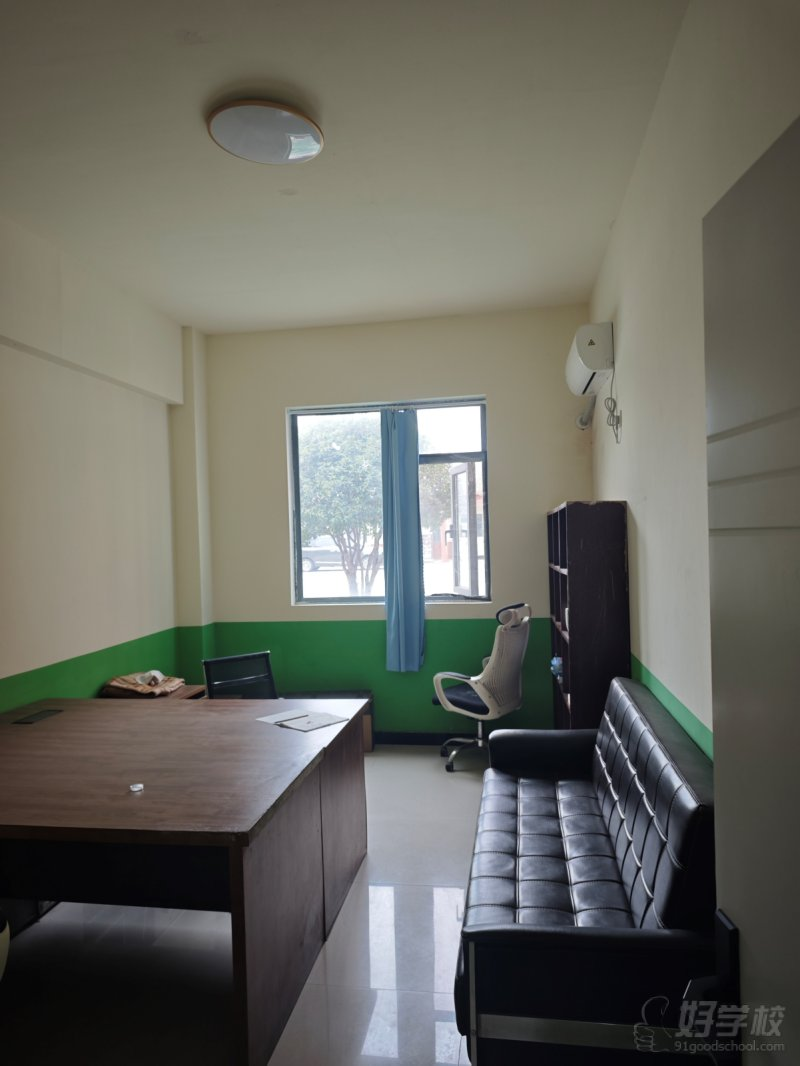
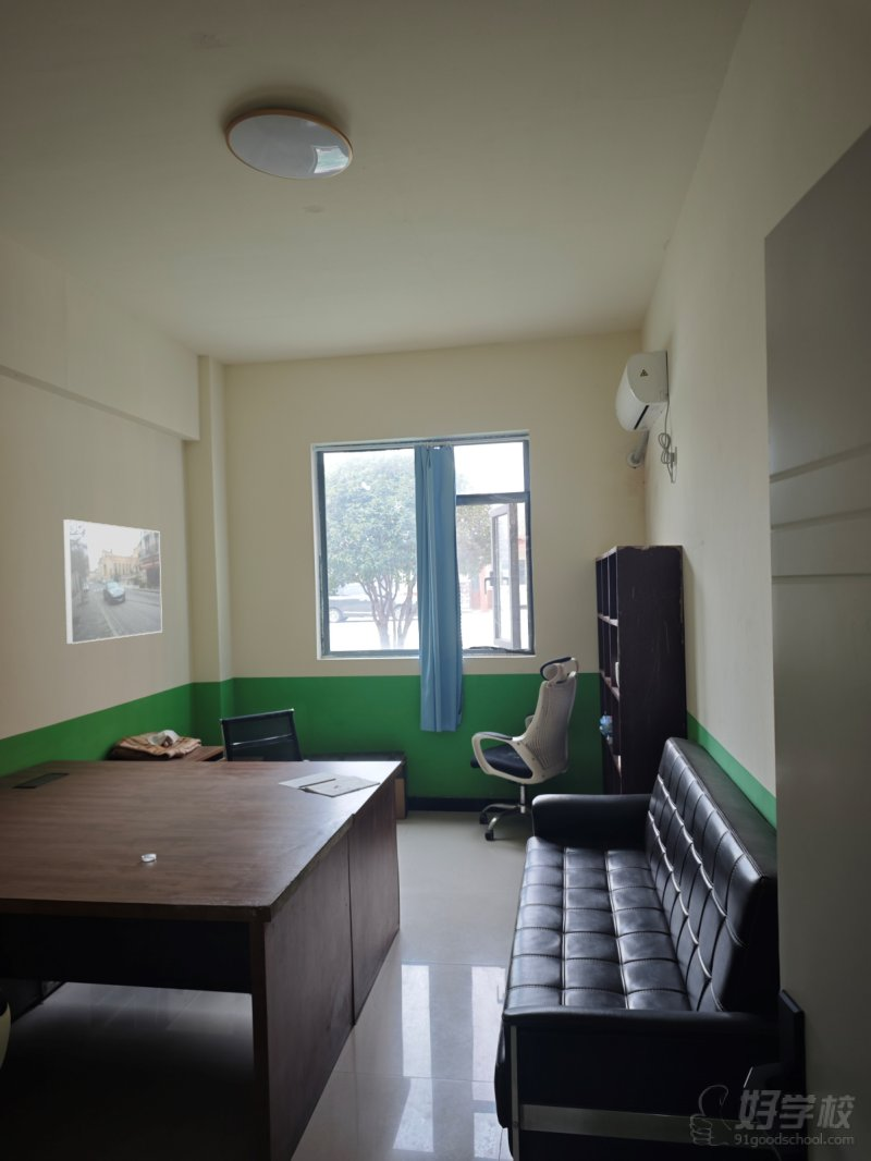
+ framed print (118, 582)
